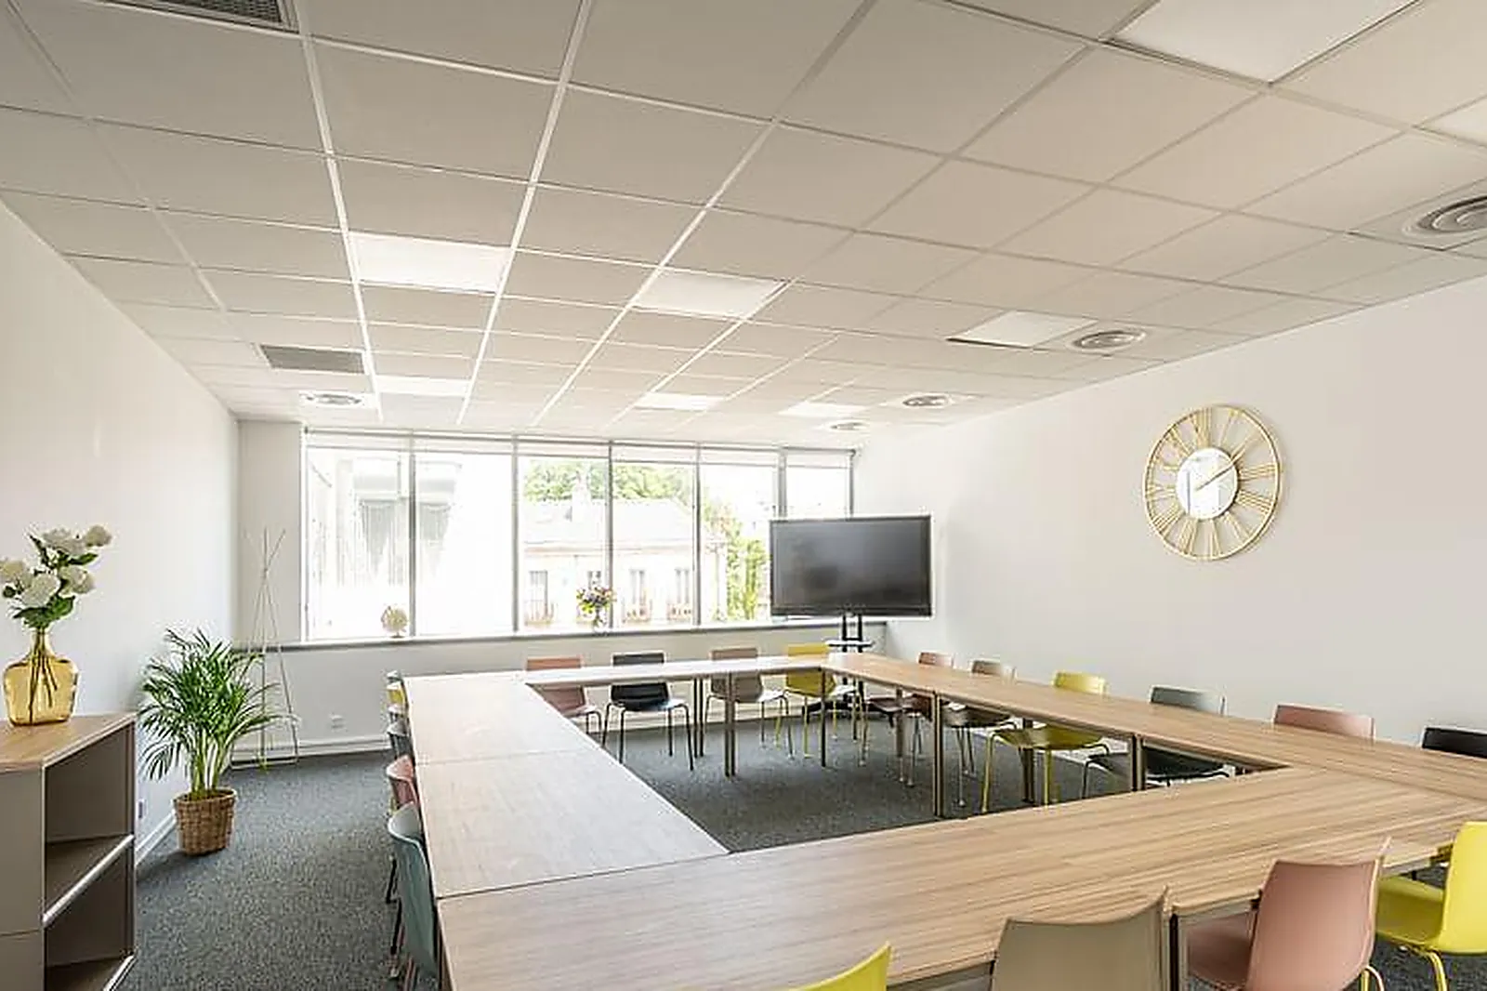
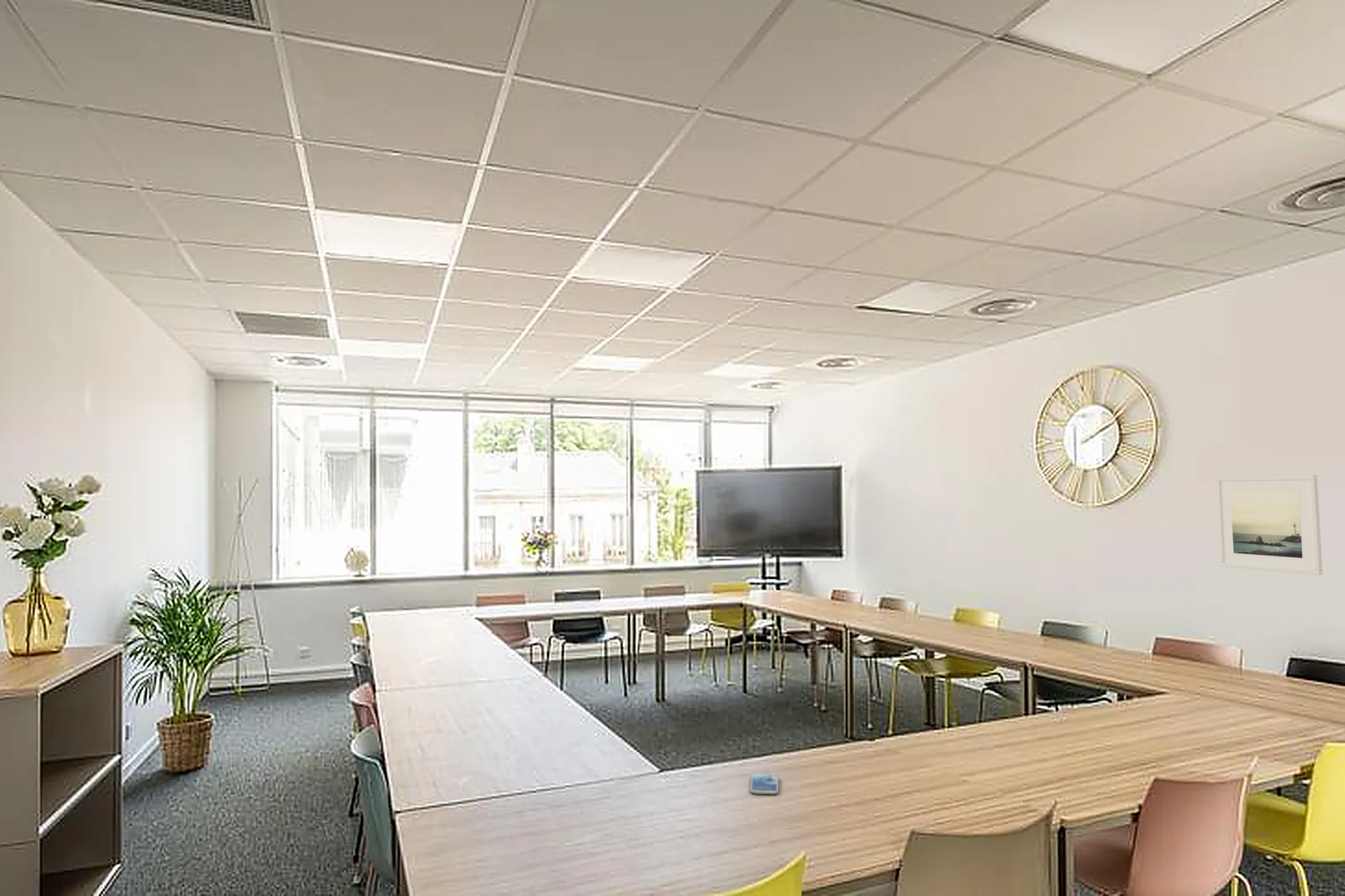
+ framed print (1265, 523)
+ smartphone (764, 783)
